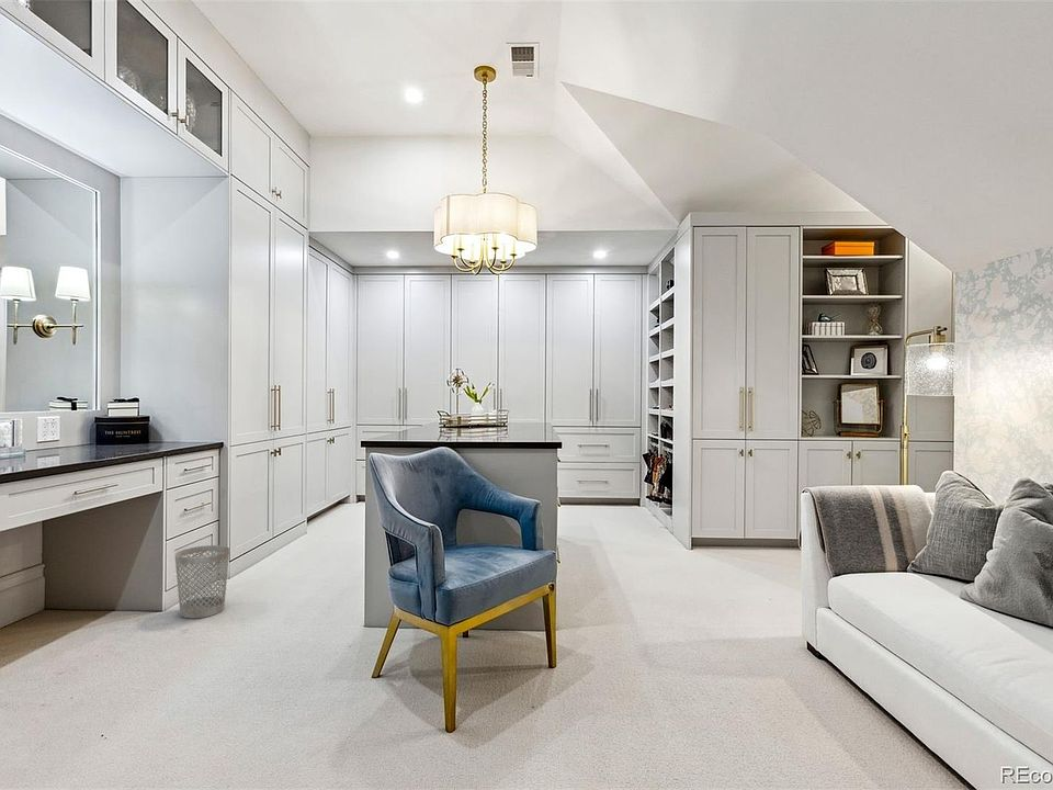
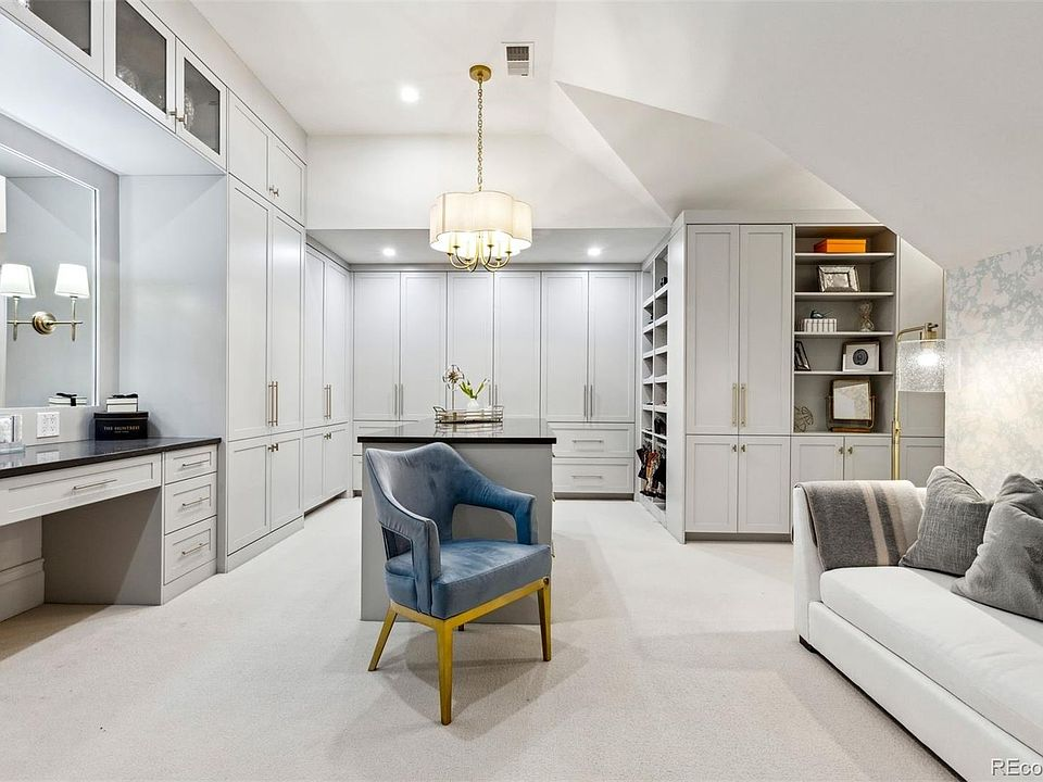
- wastebasket (202, 582)
